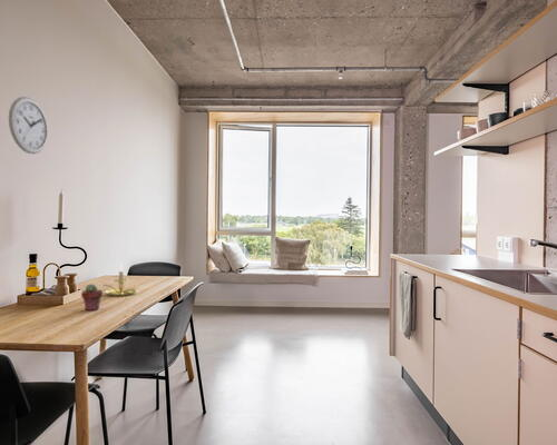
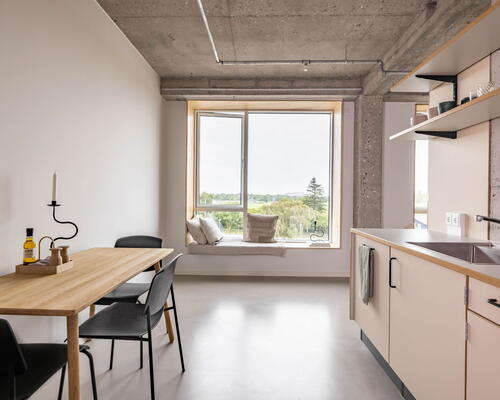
- candle holder (119, 278)
- potted succulent (91, 296)
- wall clock (30, 126)
